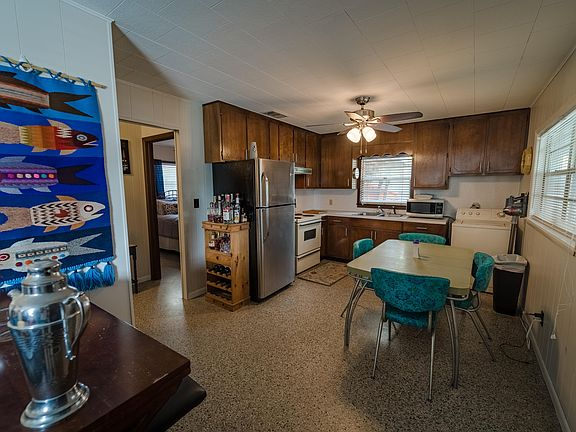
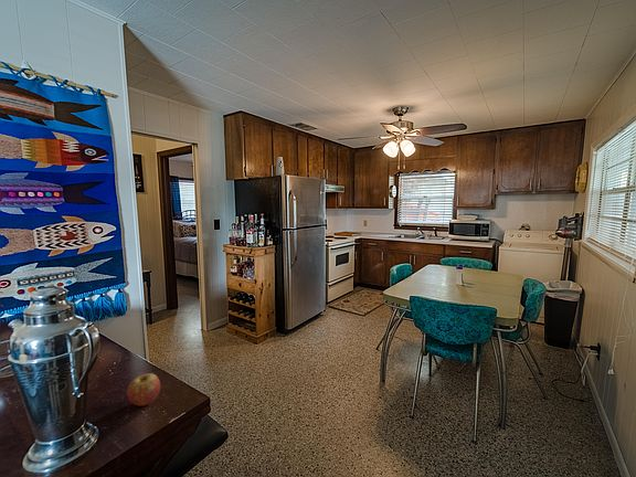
+ fruit (144, 389)
